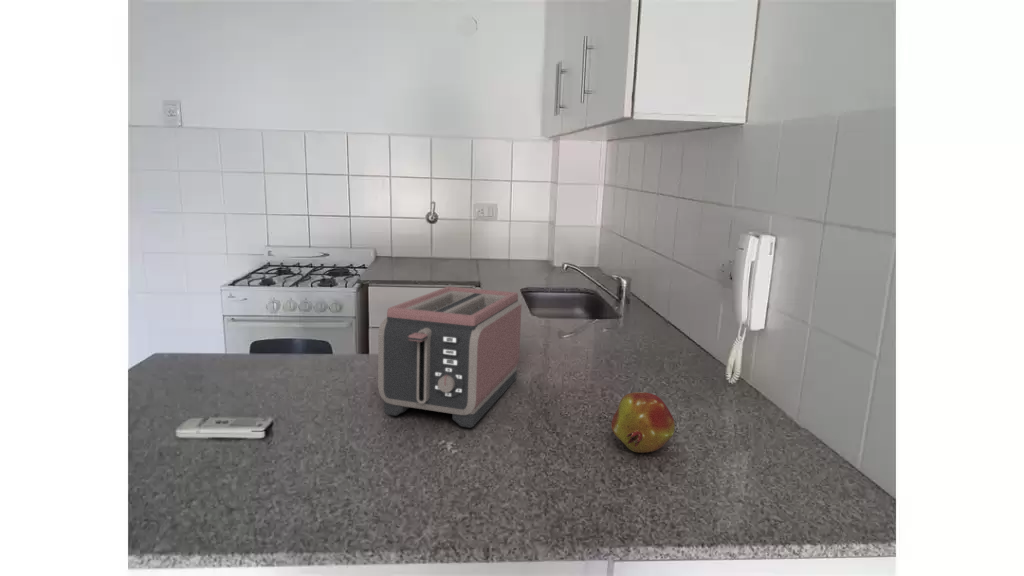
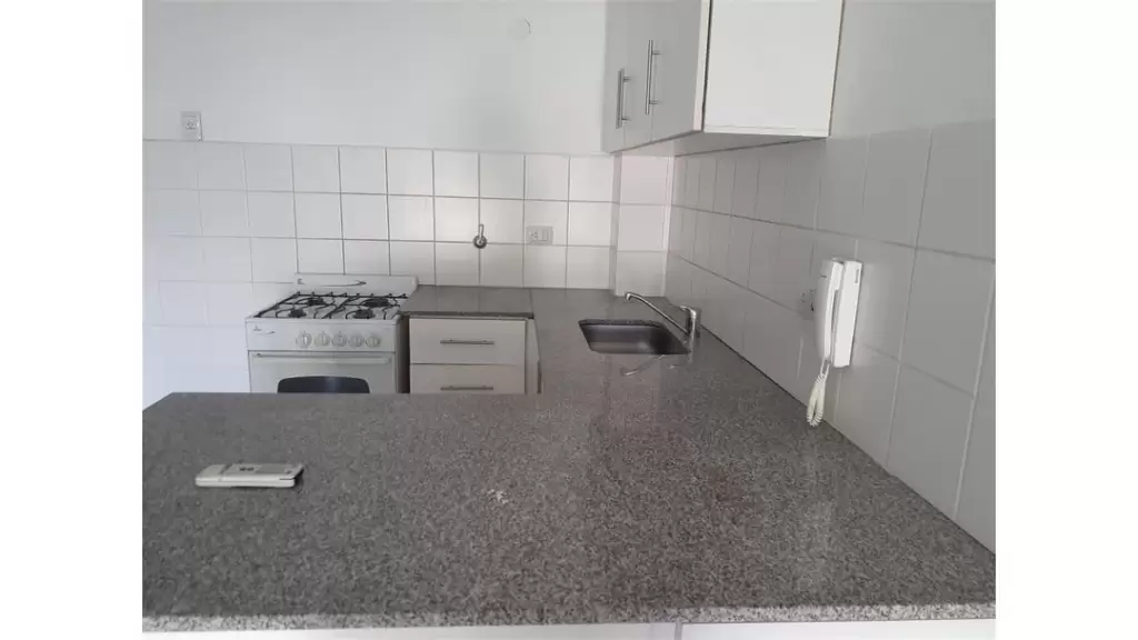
- fruit (641, 424)
- toaster (453, 351)
